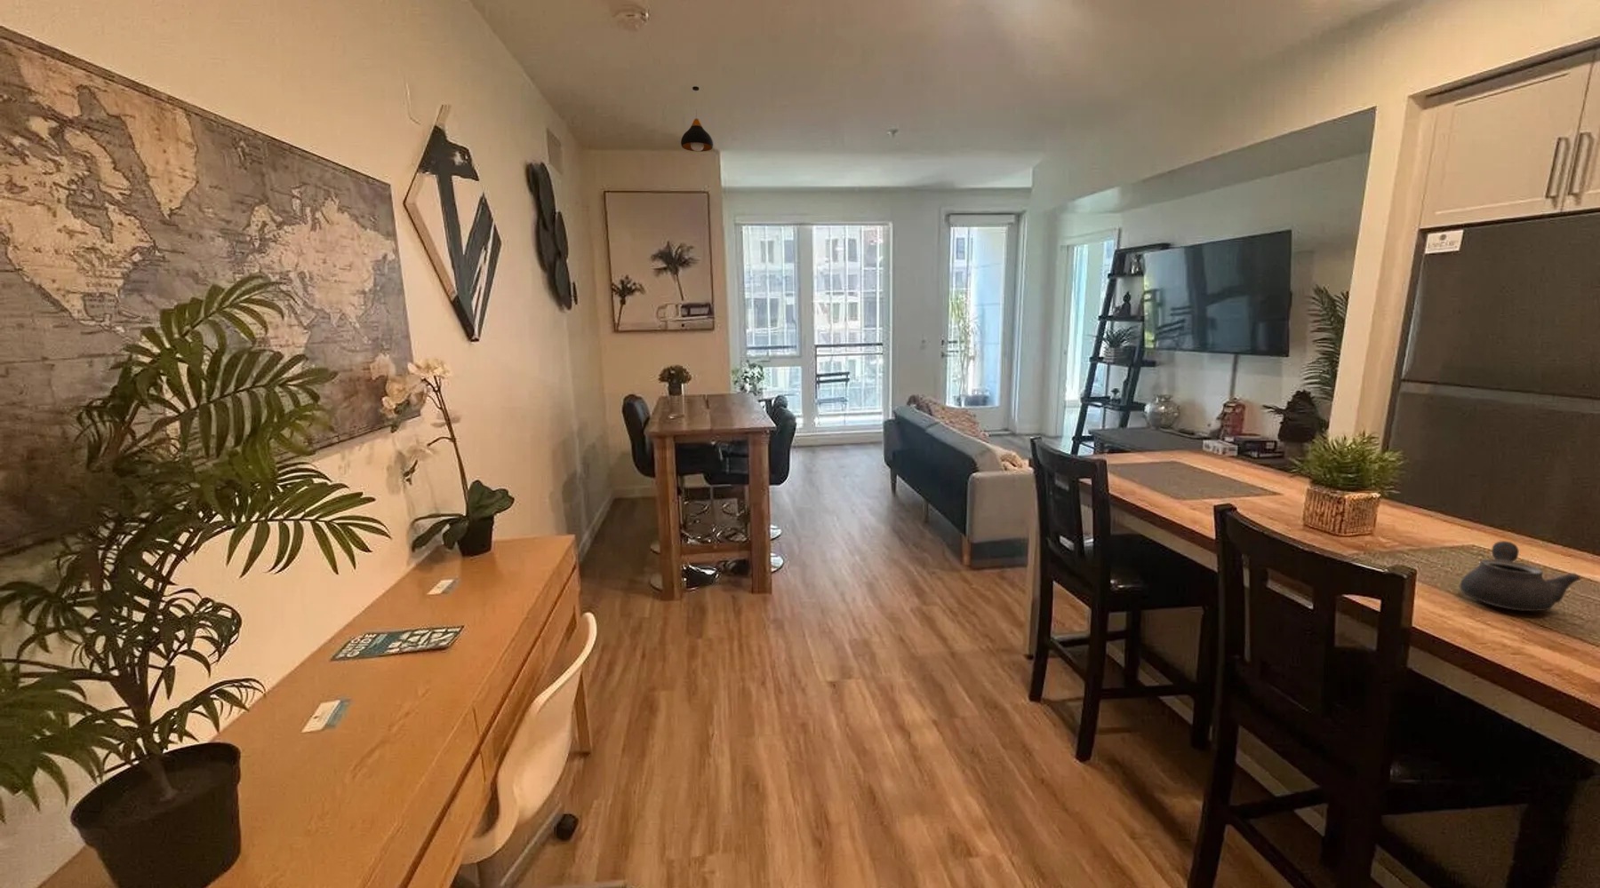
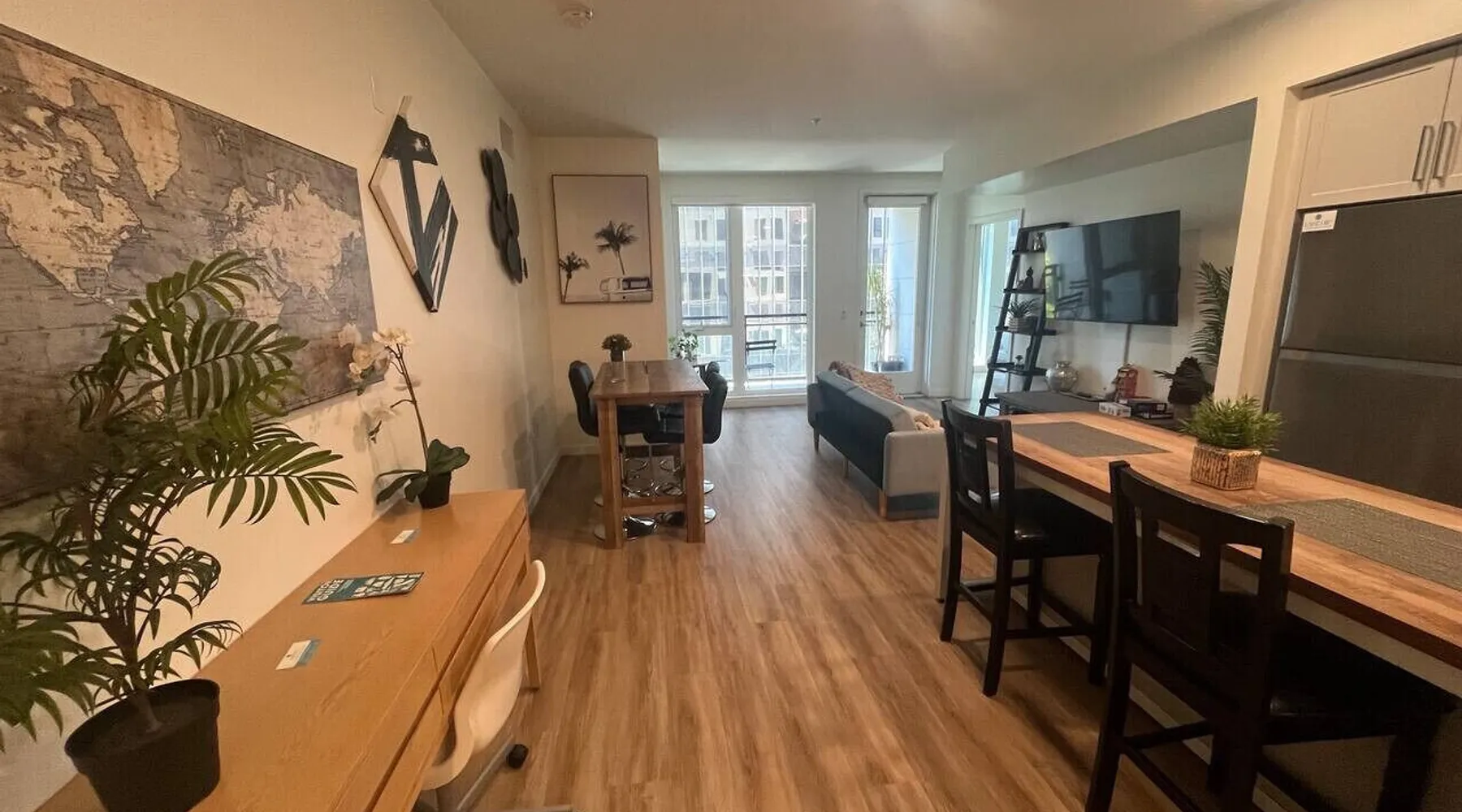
- pendant light (696, 119)
- teapot (1512, 574)
